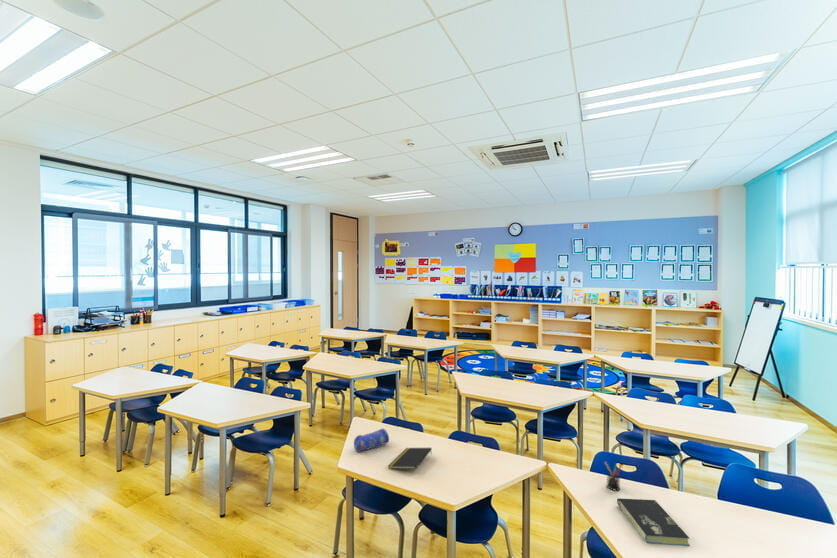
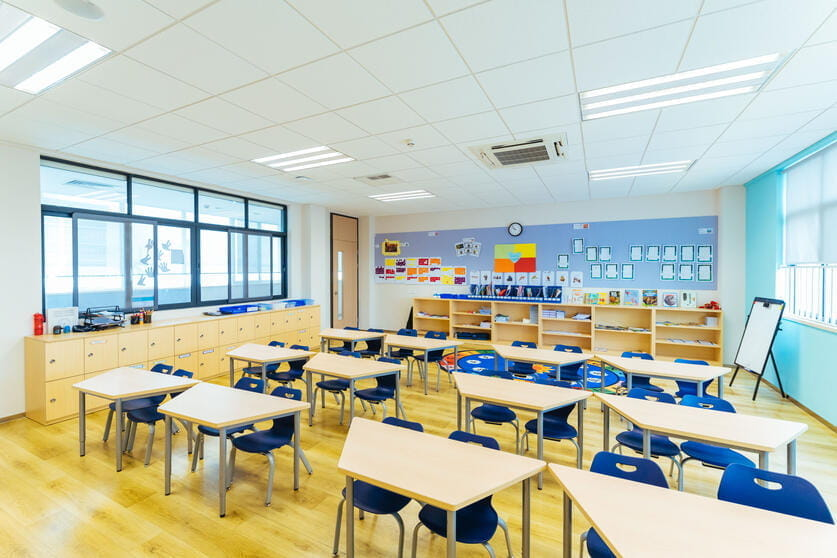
- book (650, 519)
- pencil case (371, 439)
- pen holder (614, 474)
- notepad (410, 457)
